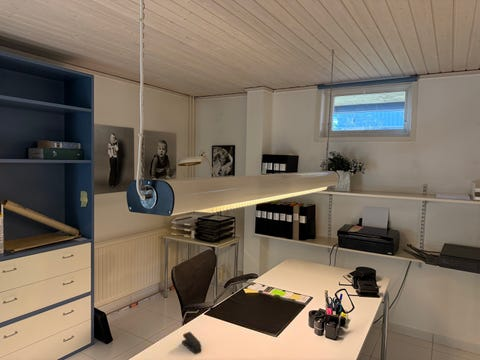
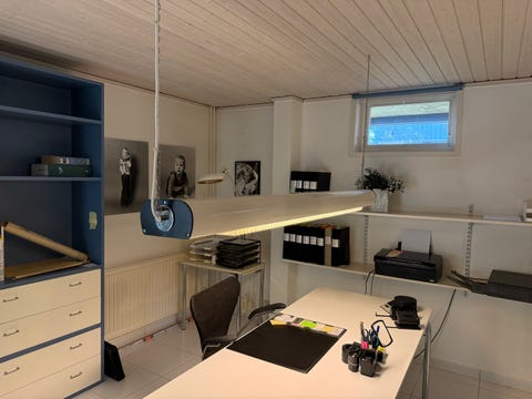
- stapler (191, 341)
